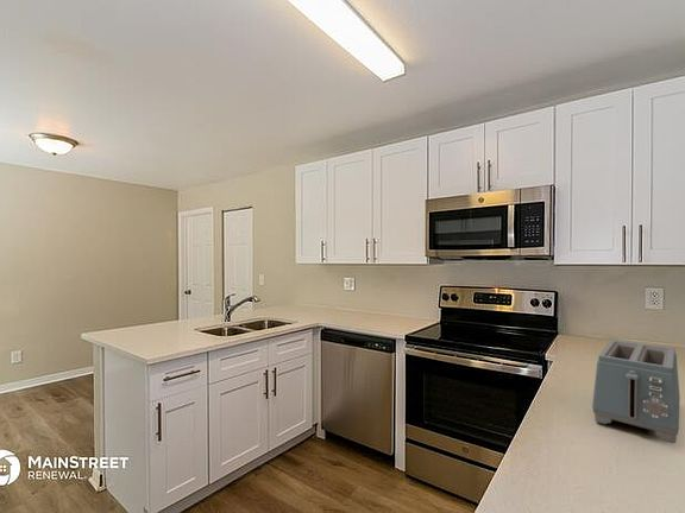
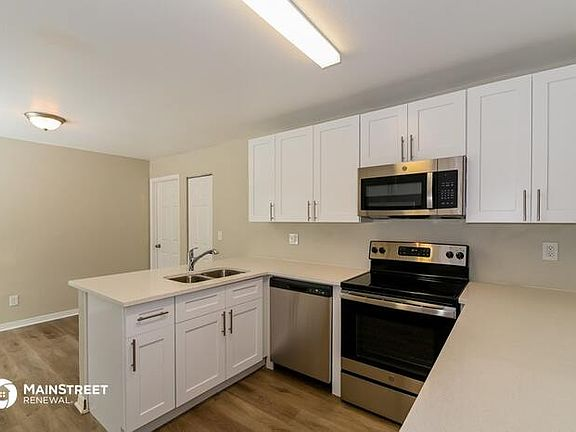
- toaster (636, 385)
